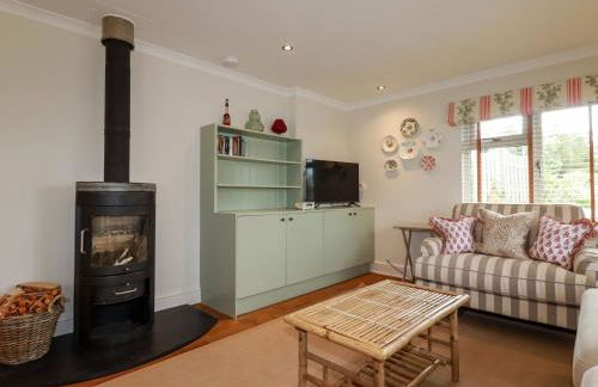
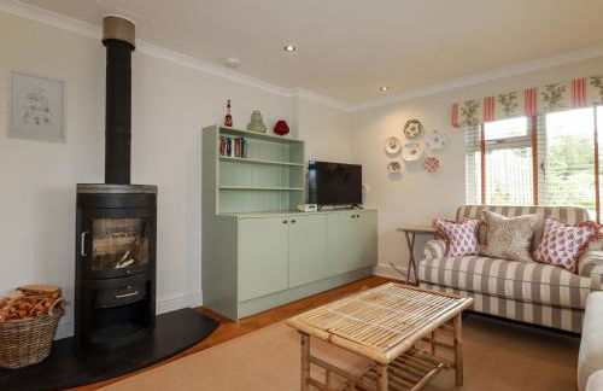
+ wall art (37, 106)
